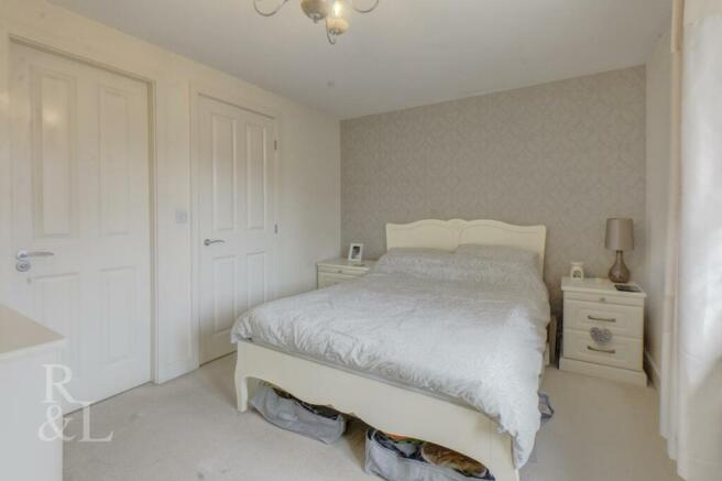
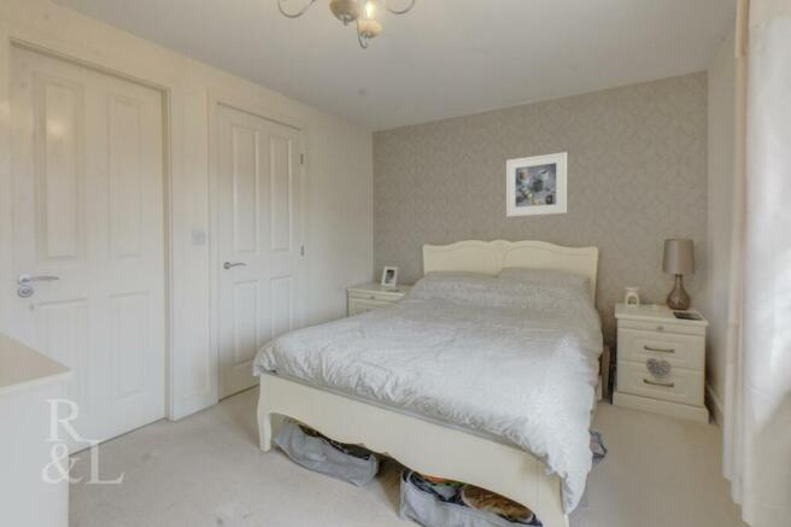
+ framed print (535, 186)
